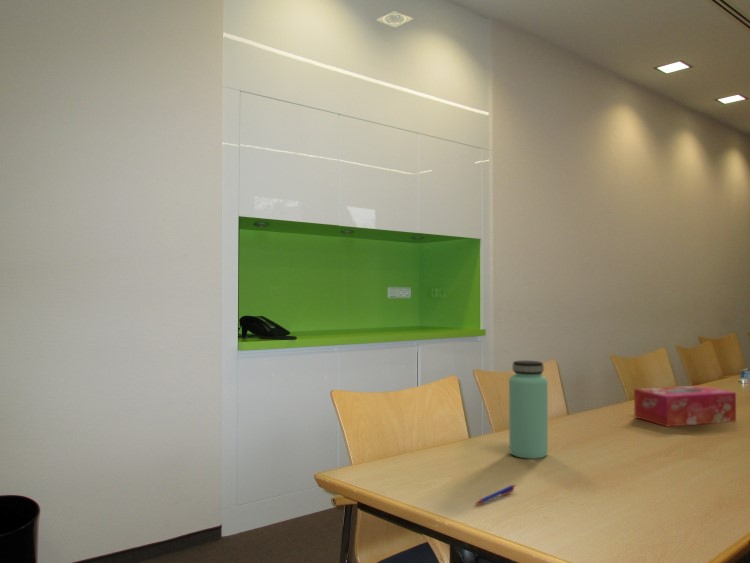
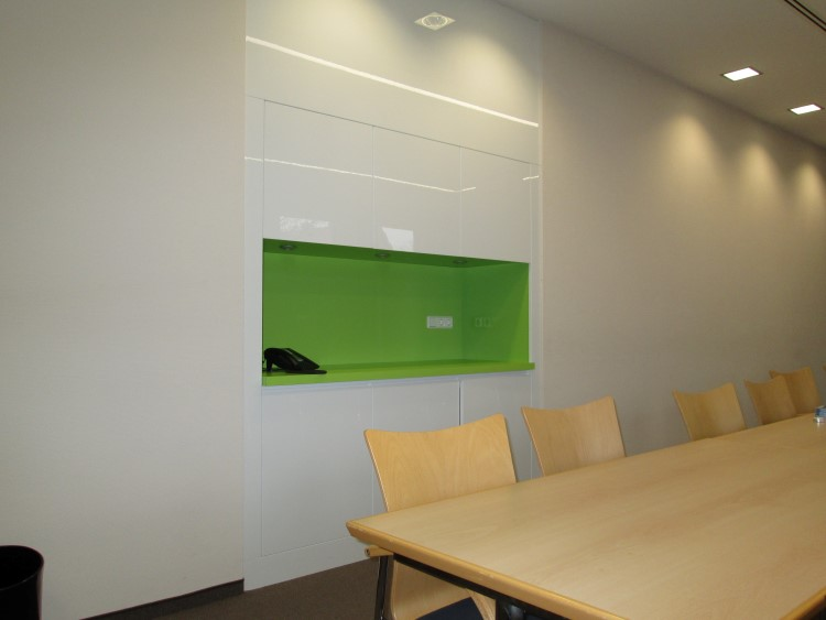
- pen (495, 494)
- tissue box (684, 404)
- bottle (528, 407)
